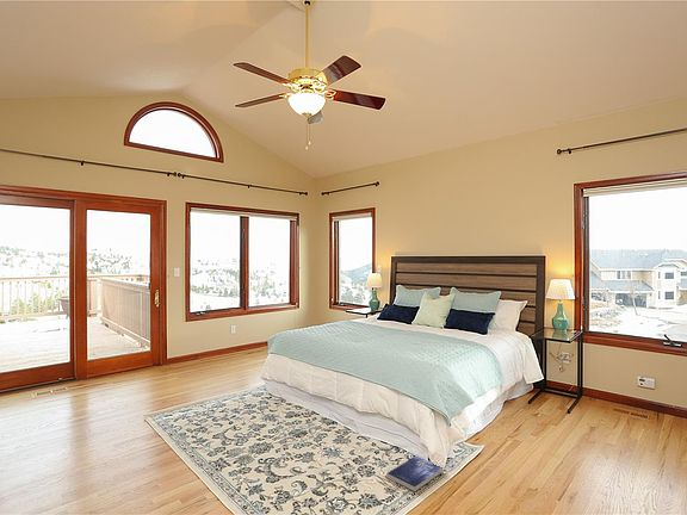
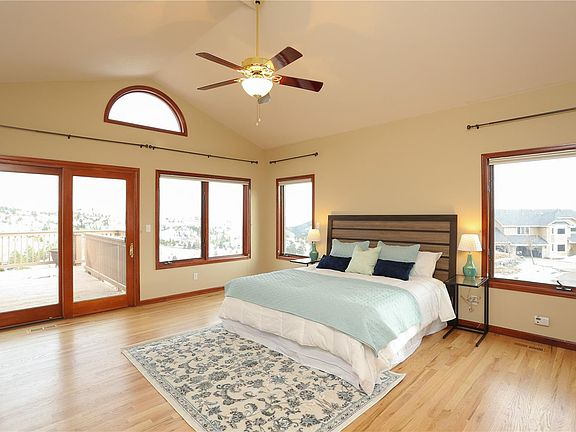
- book (415, 472)
